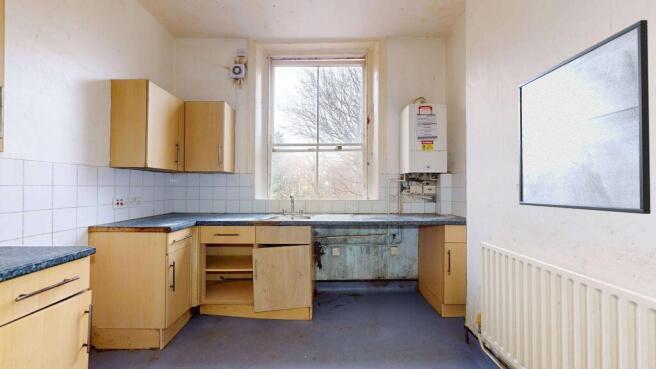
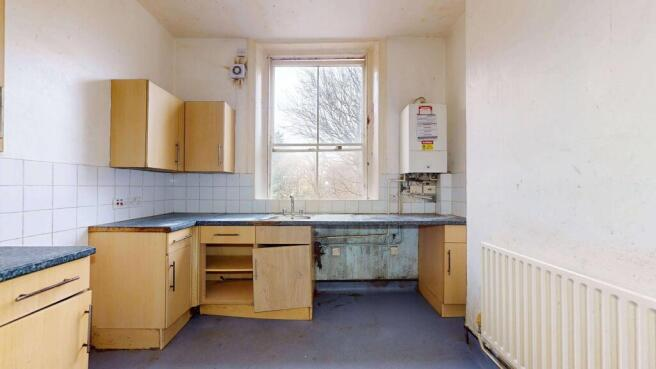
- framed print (568, 133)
